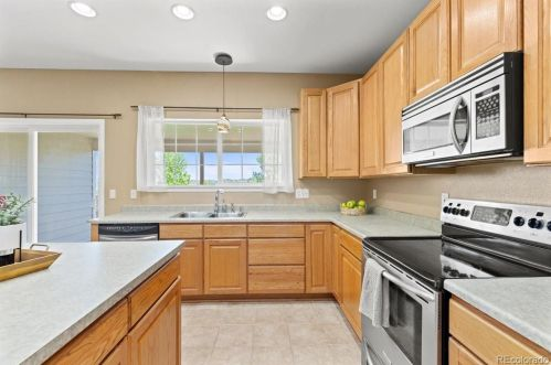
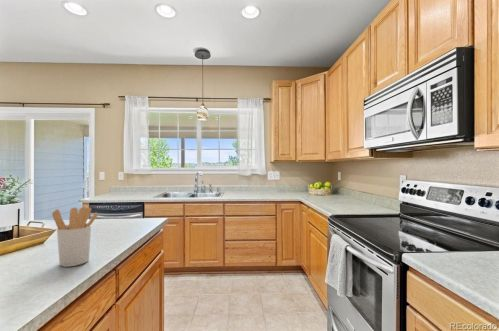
+ utensil holder (76, 233)
